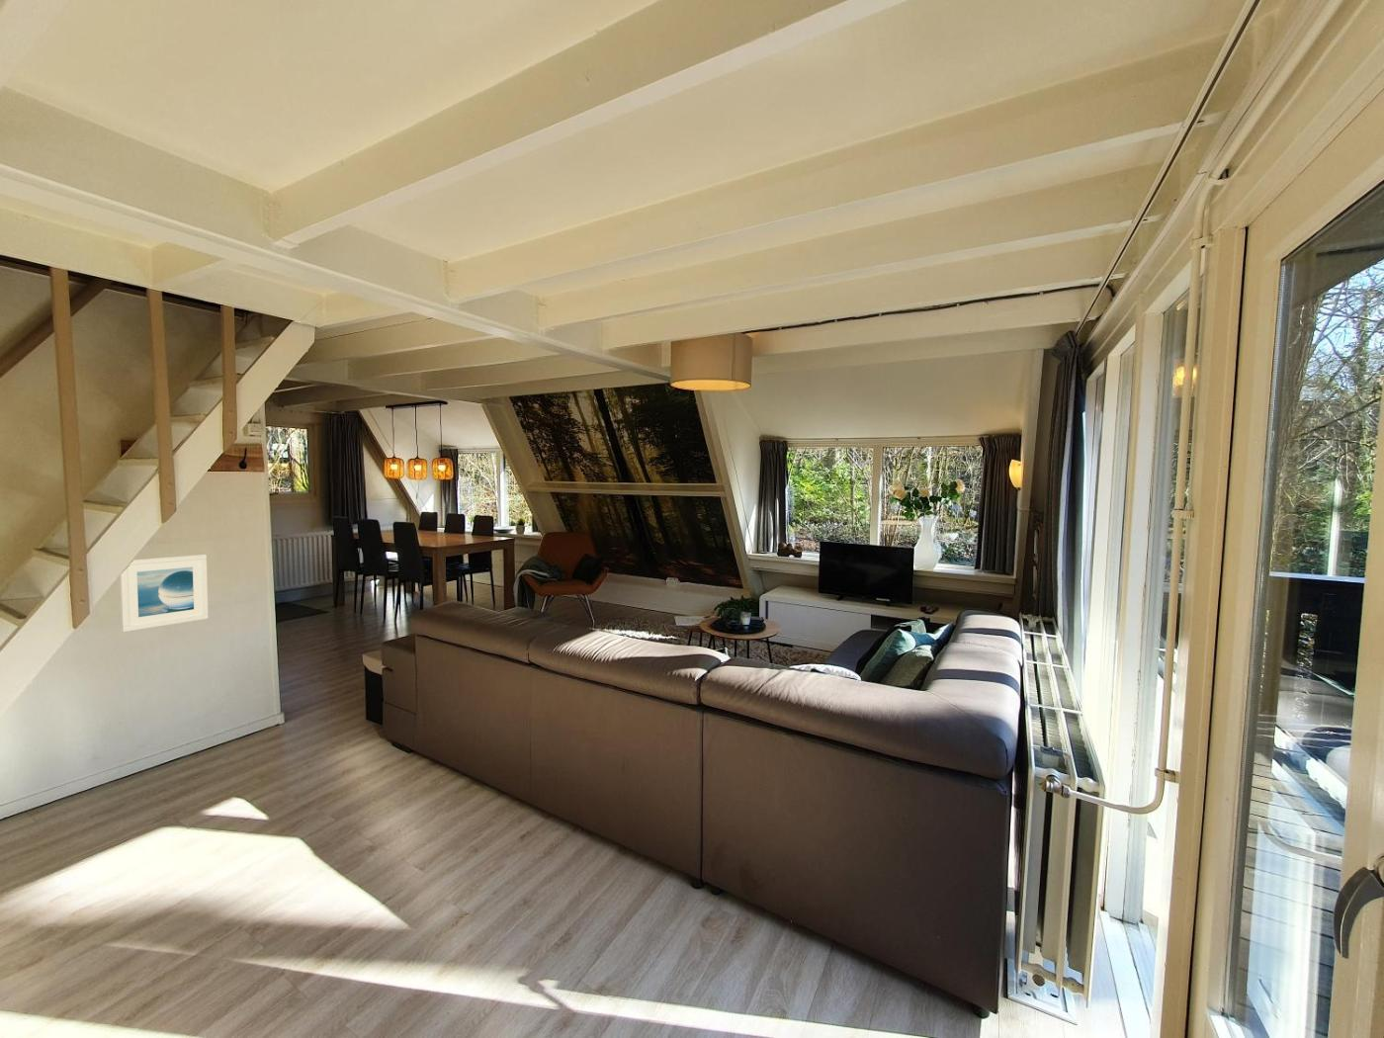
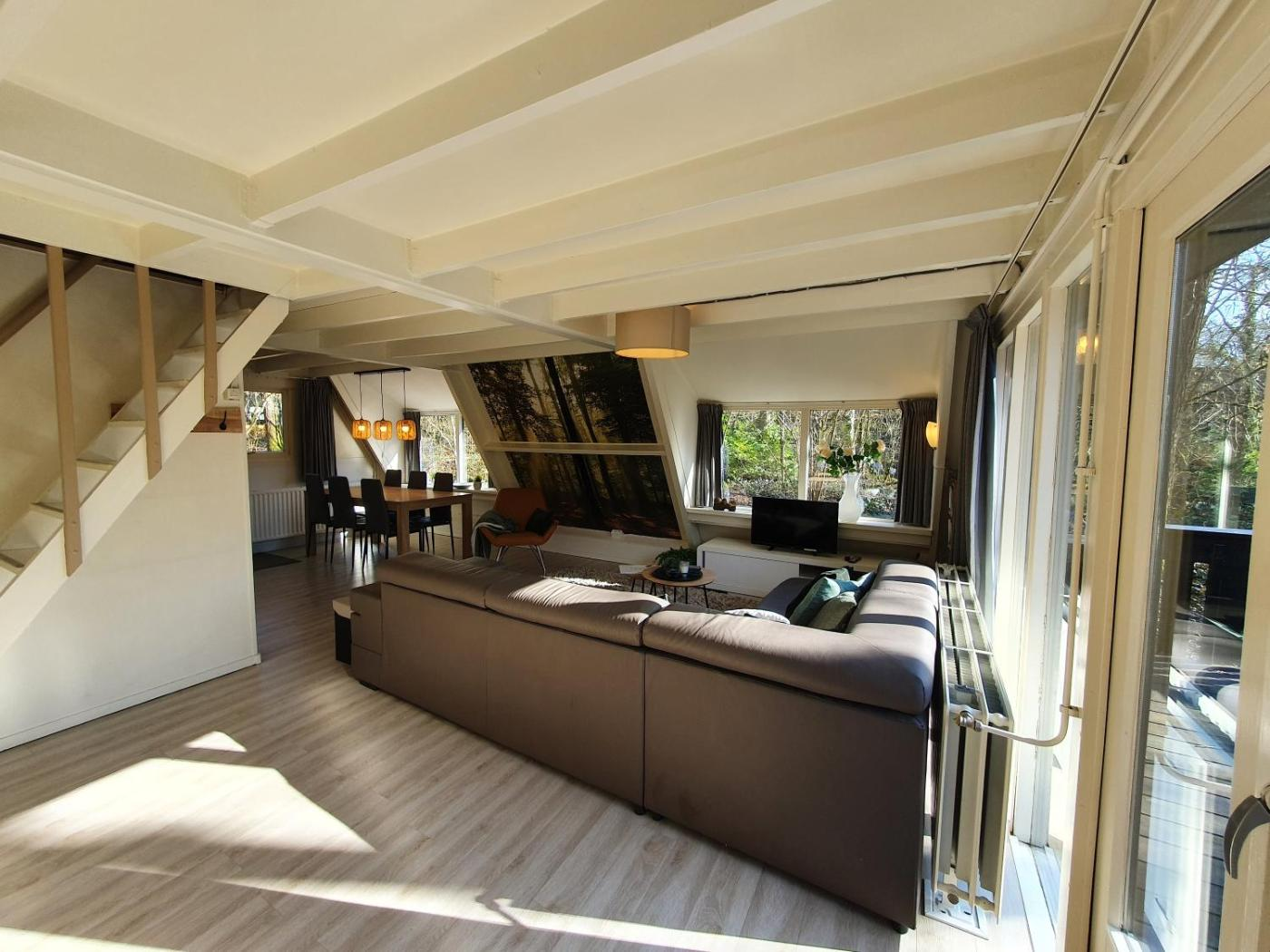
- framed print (165, 591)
